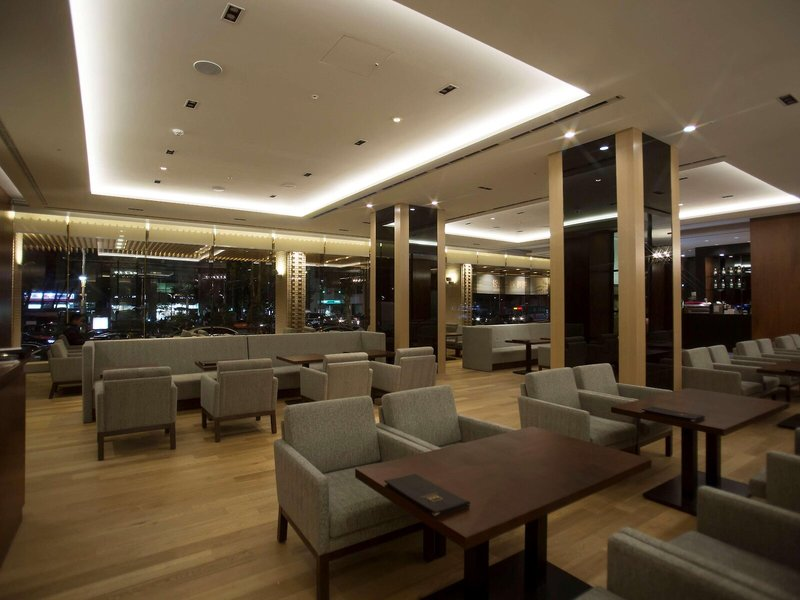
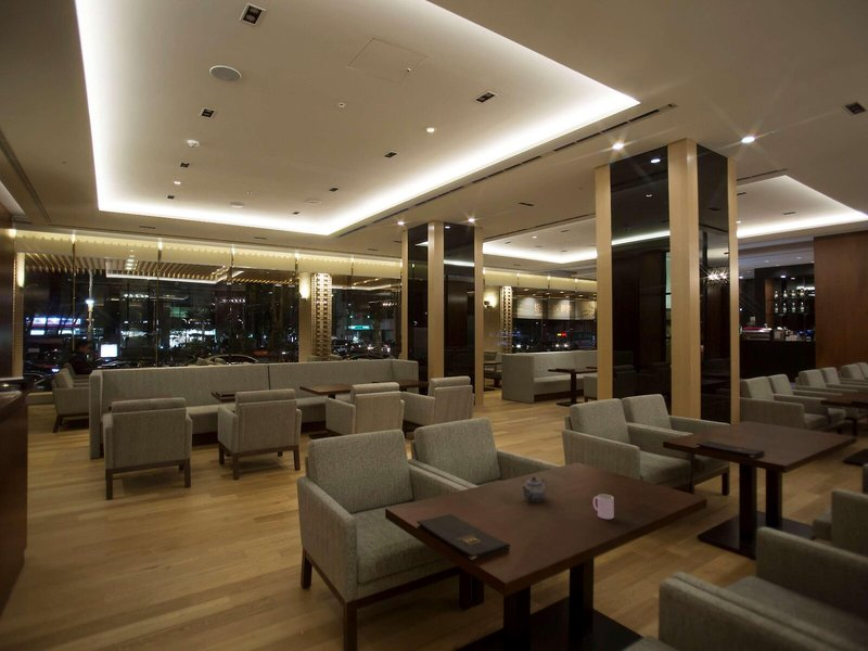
+ cup (602, 505)
+ teapot (534, 487)
